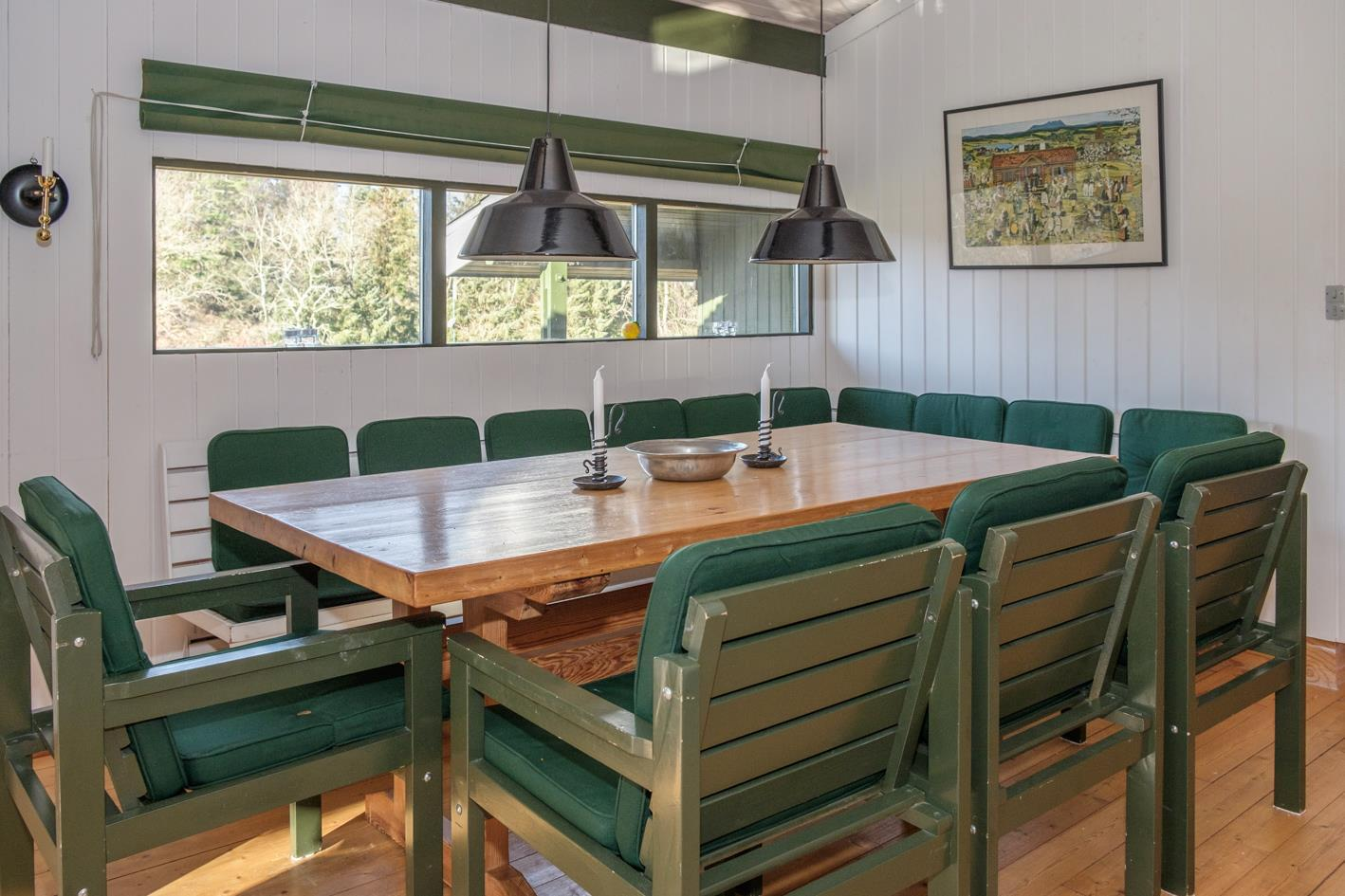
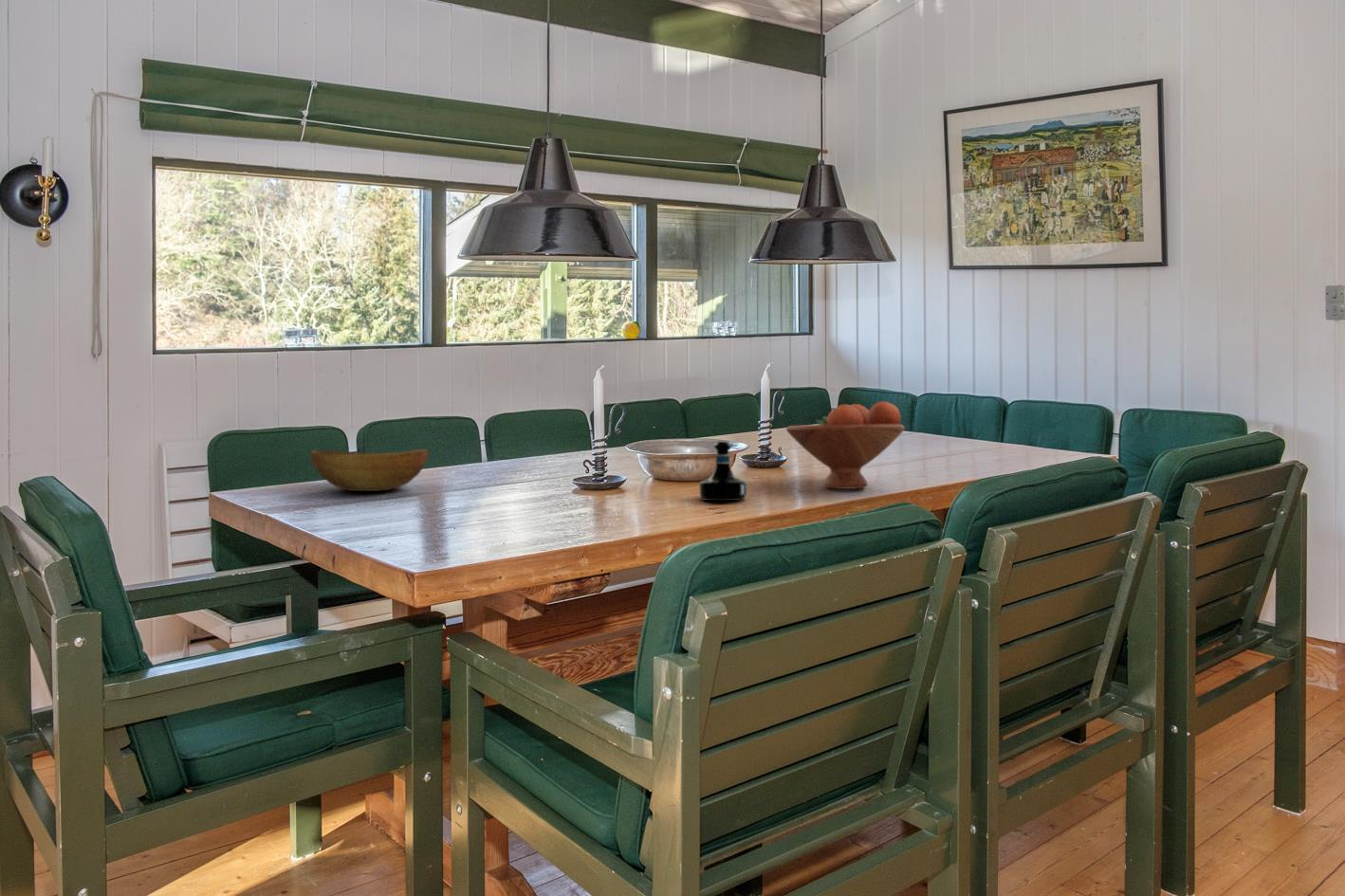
+ tequila bottle (723, 470)
+ bowl (370, 469)
+ fruit bowl (845, 445)
